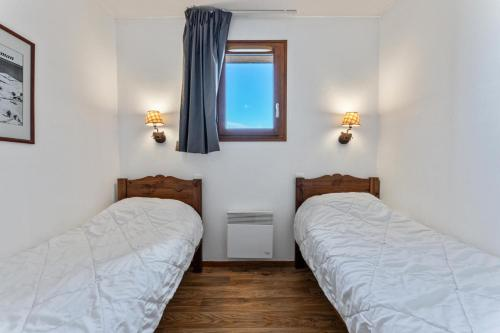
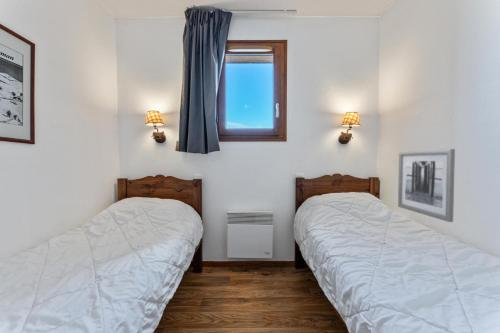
+ wall art (422, 182)
